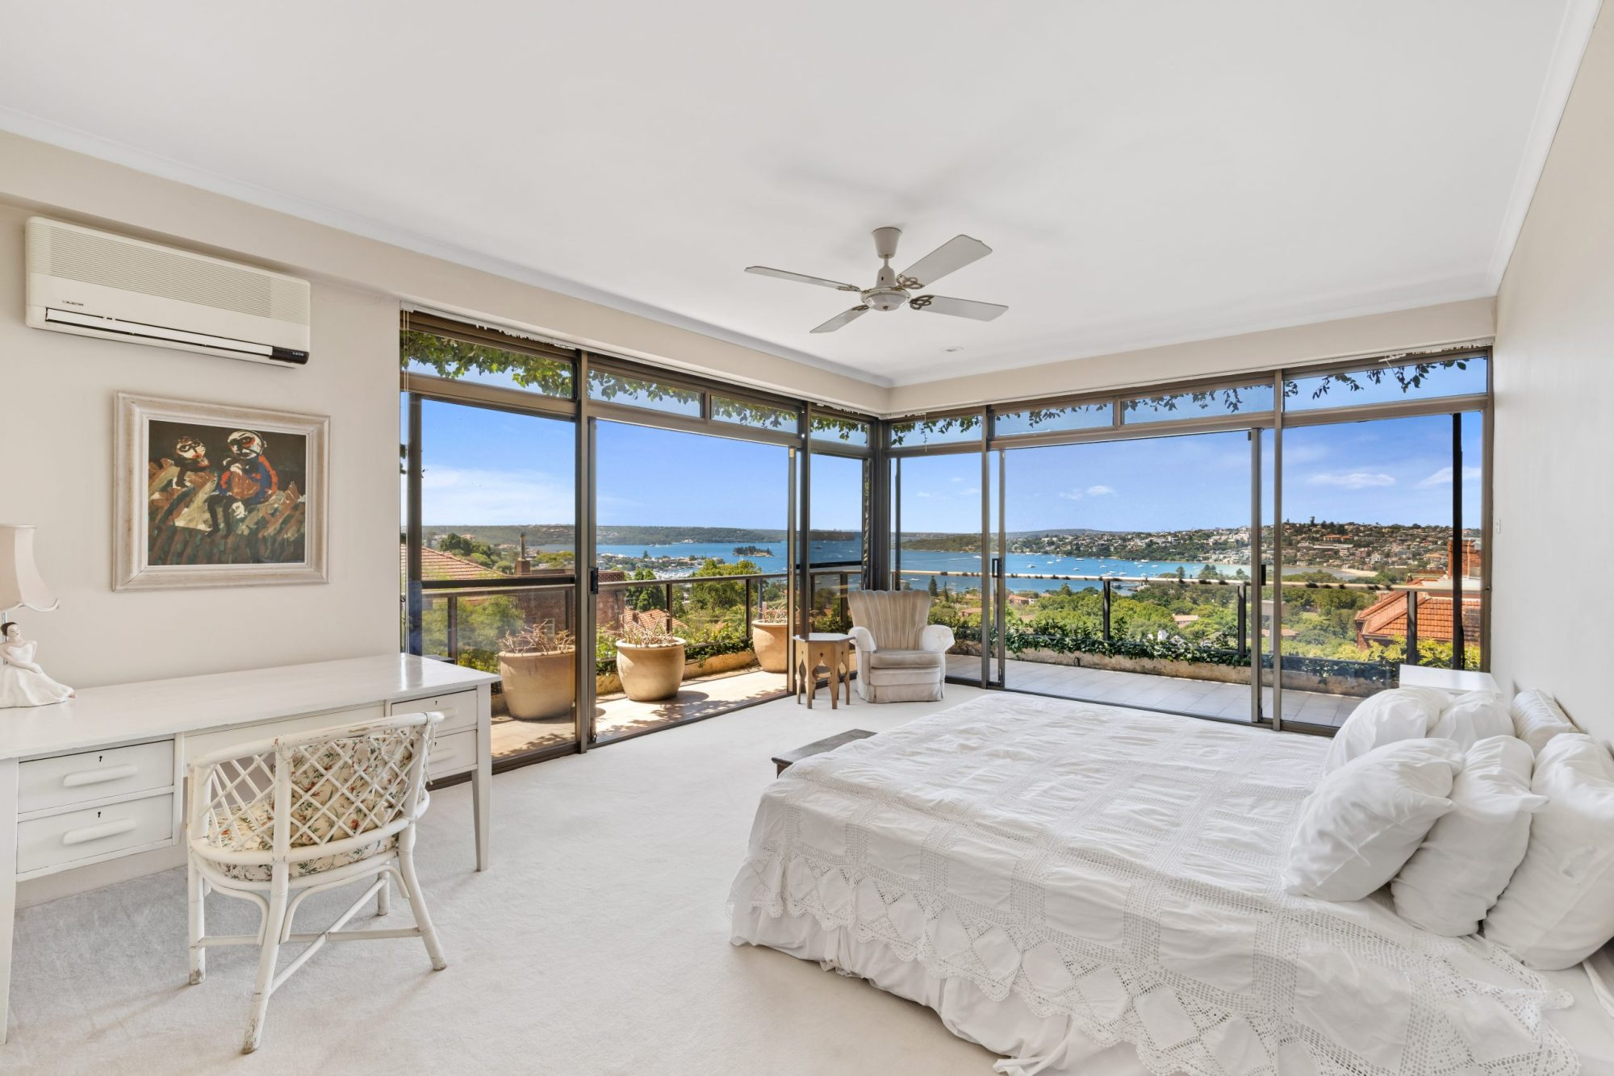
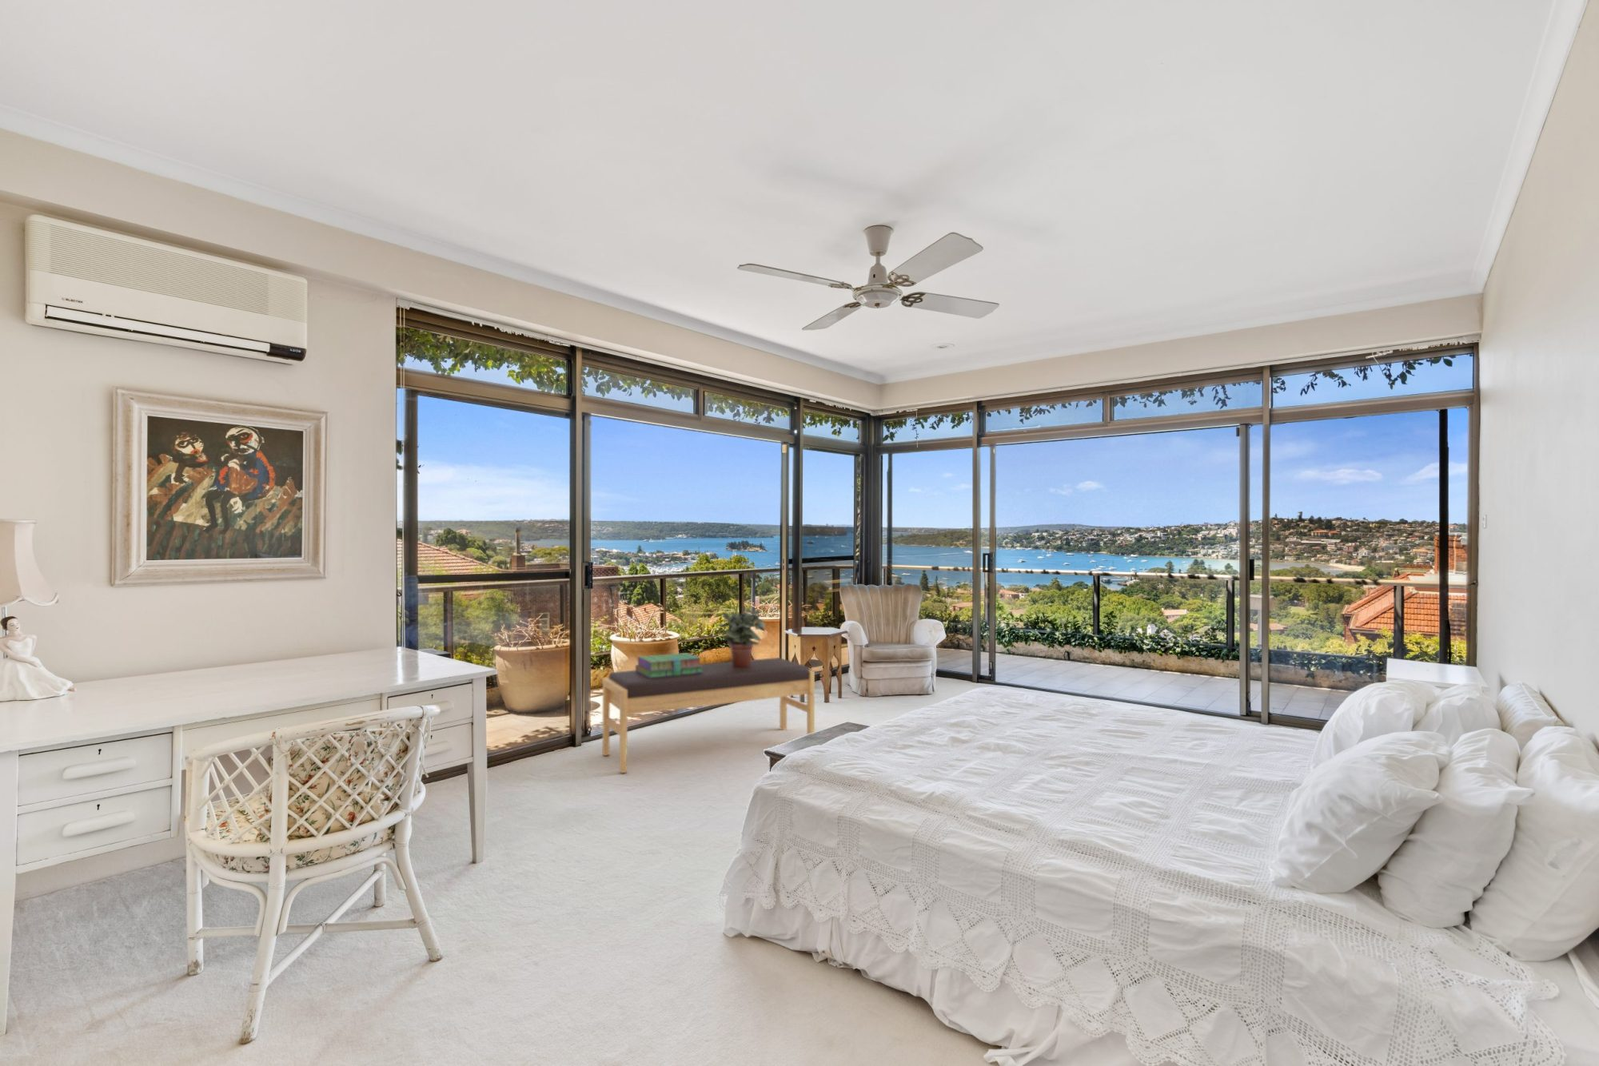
+ potted plant (741, 637)
+ bench (710, 704)
+ stack of books (669, 664)
